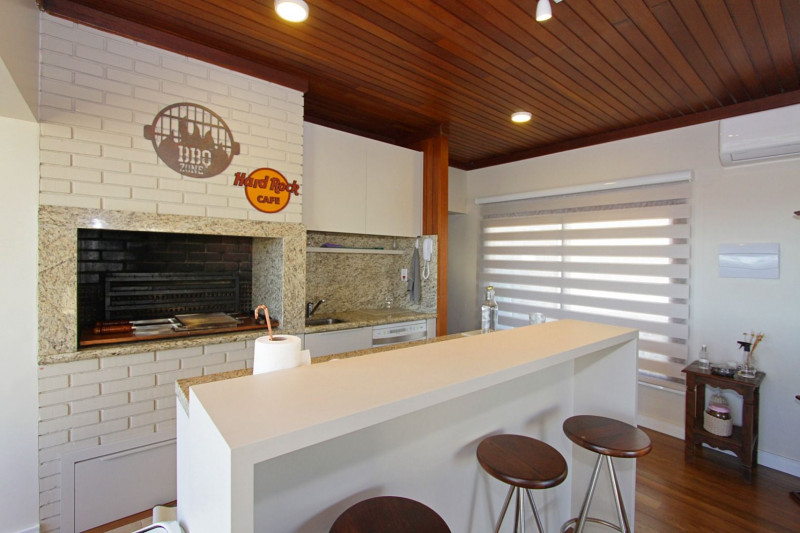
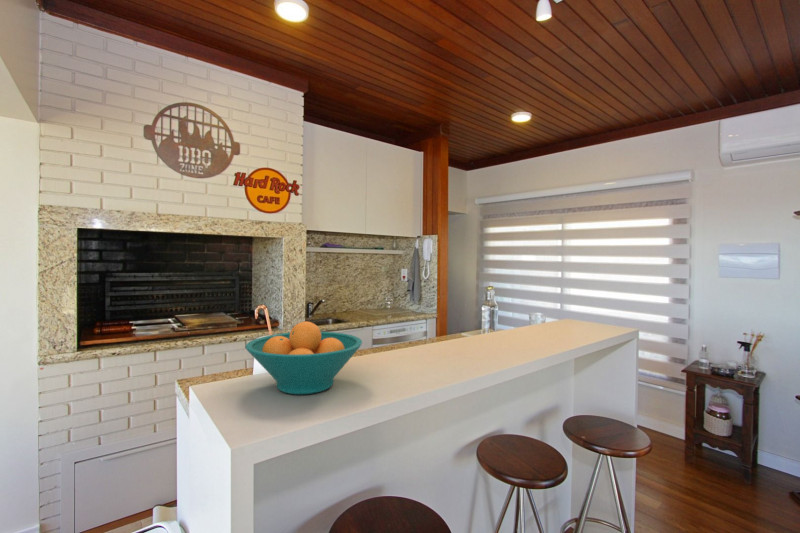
+ fruit bowl (305, 353)
